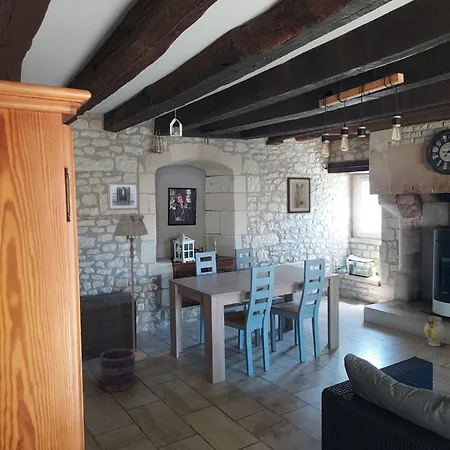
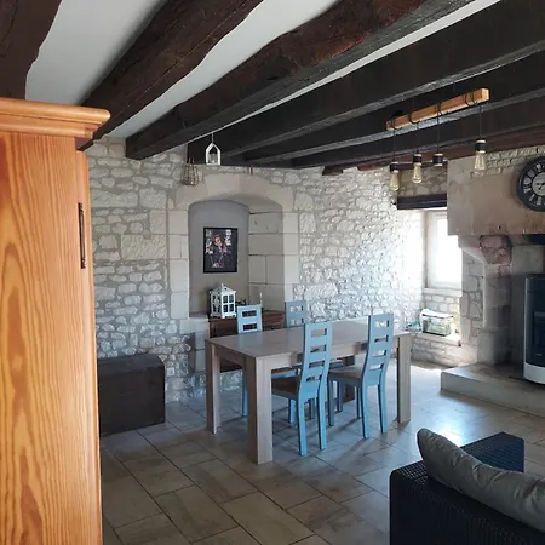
- floor lamp (132, 286)
- ceramic jug (434, 331)
- wall art (298, 195)
- bucket (118, 368)
- wall art (123, 196)
